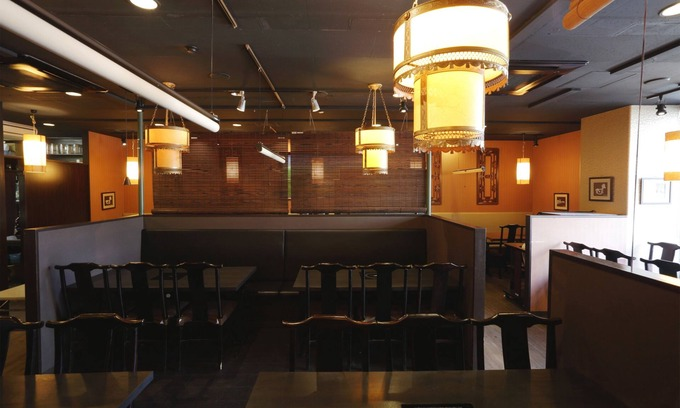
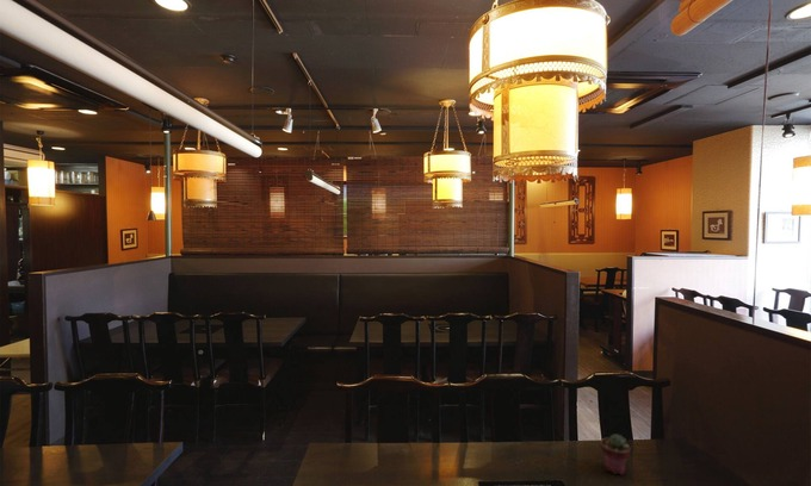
+ potted succulent (614, 451)
